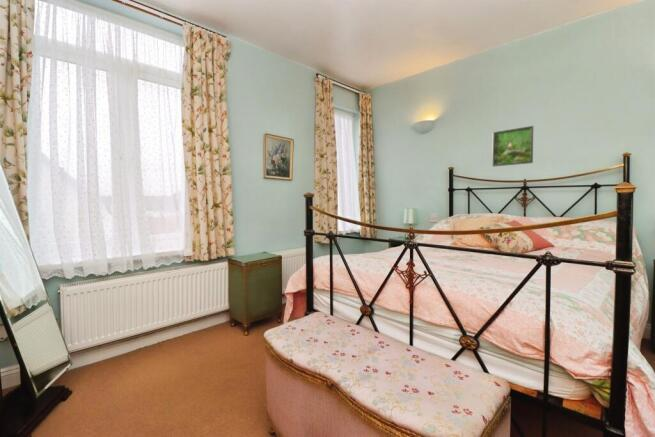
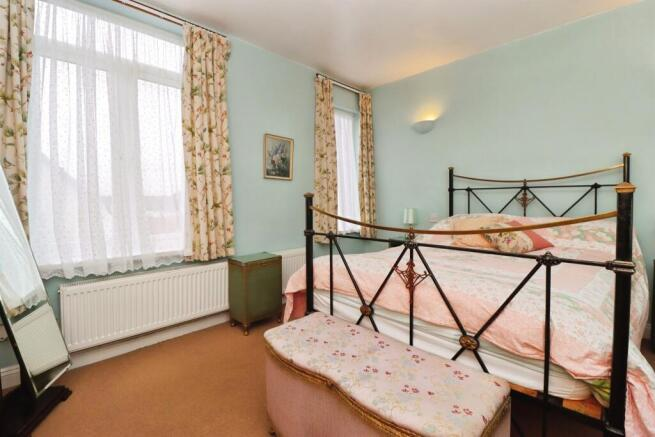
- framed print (512, 147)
